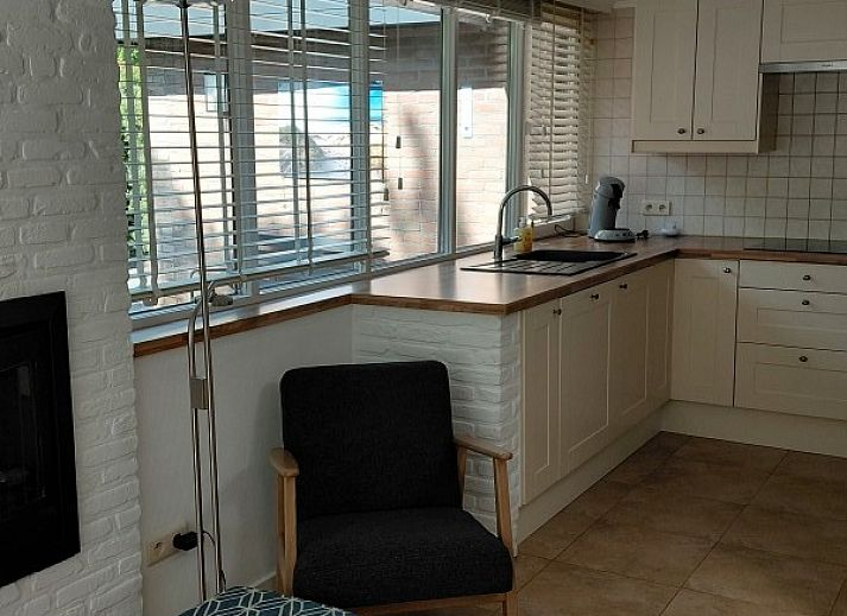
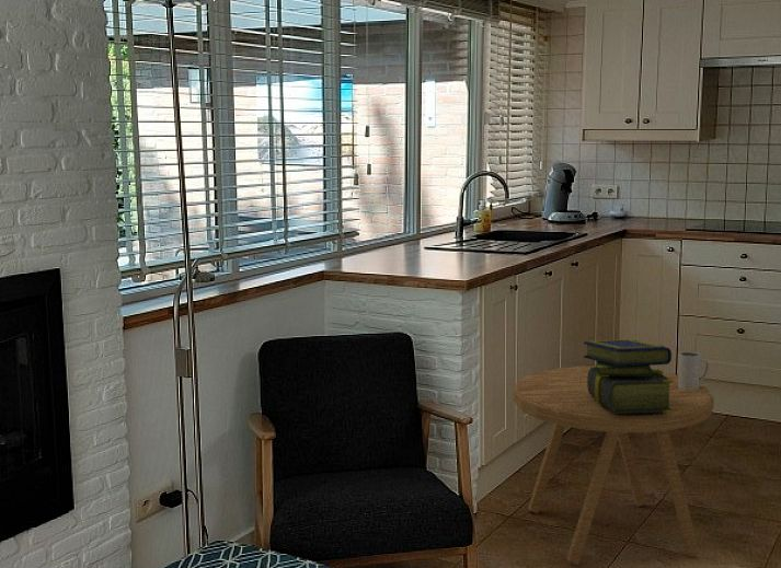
+ mug (693, 370)
+ side table (609, 462)
+ stack of books (625, 372)
